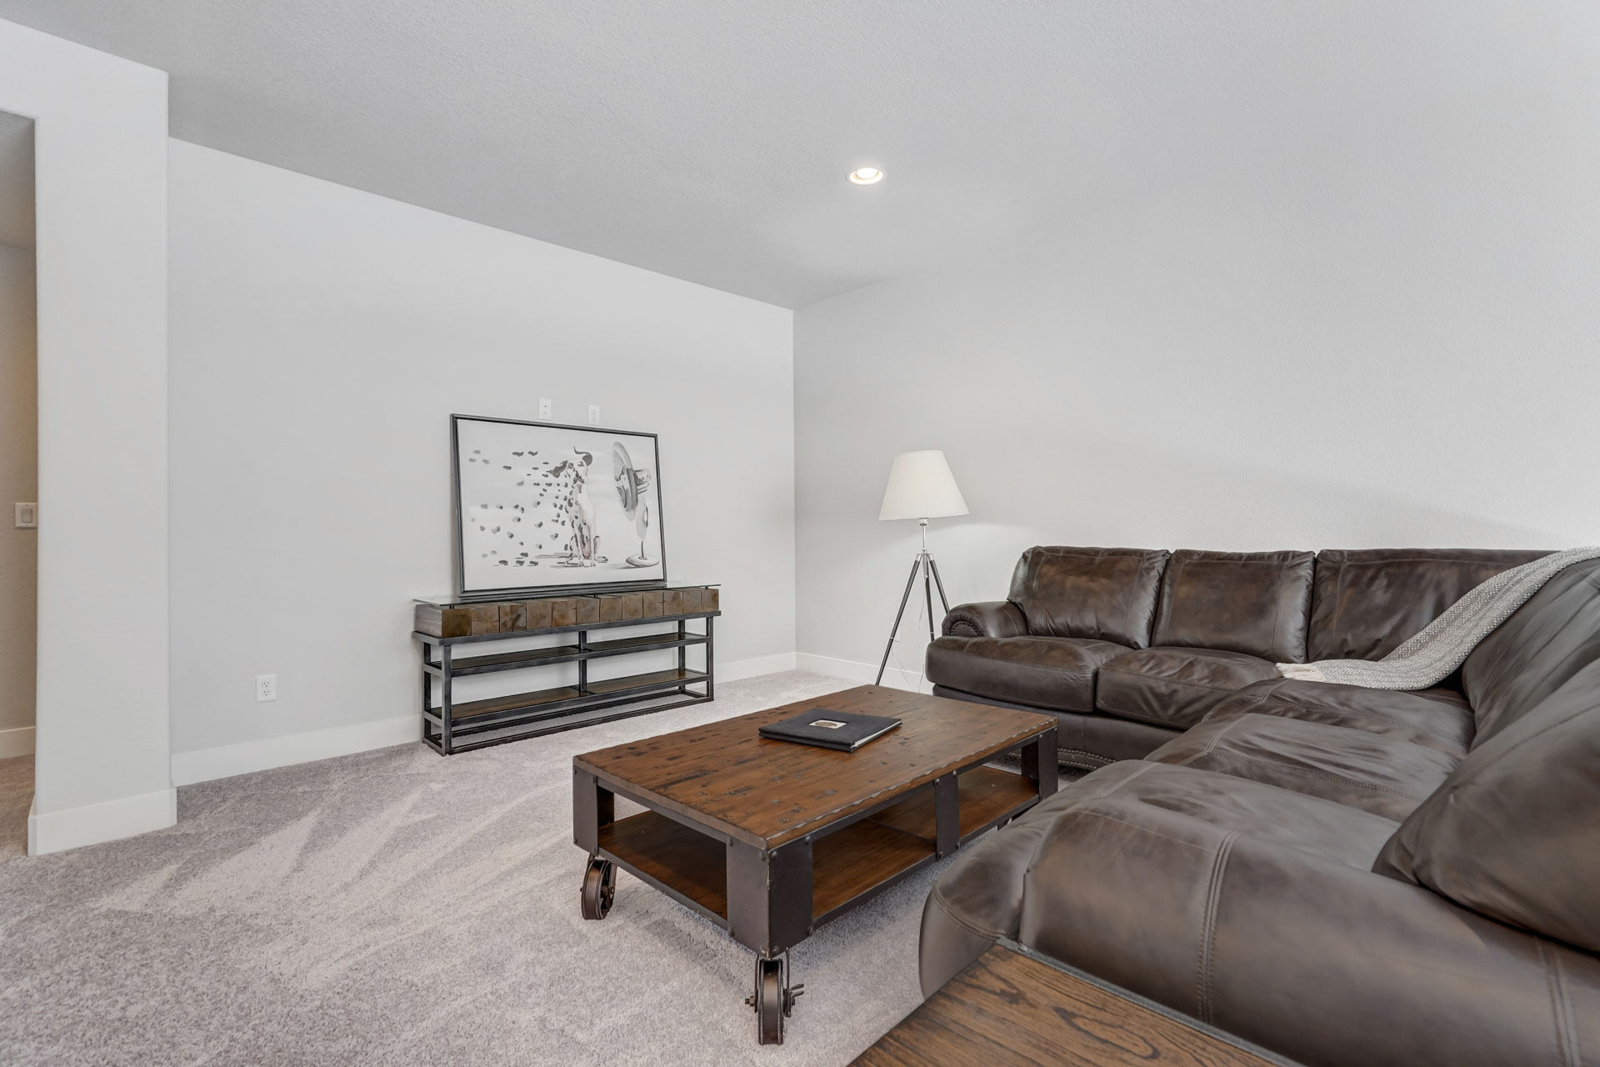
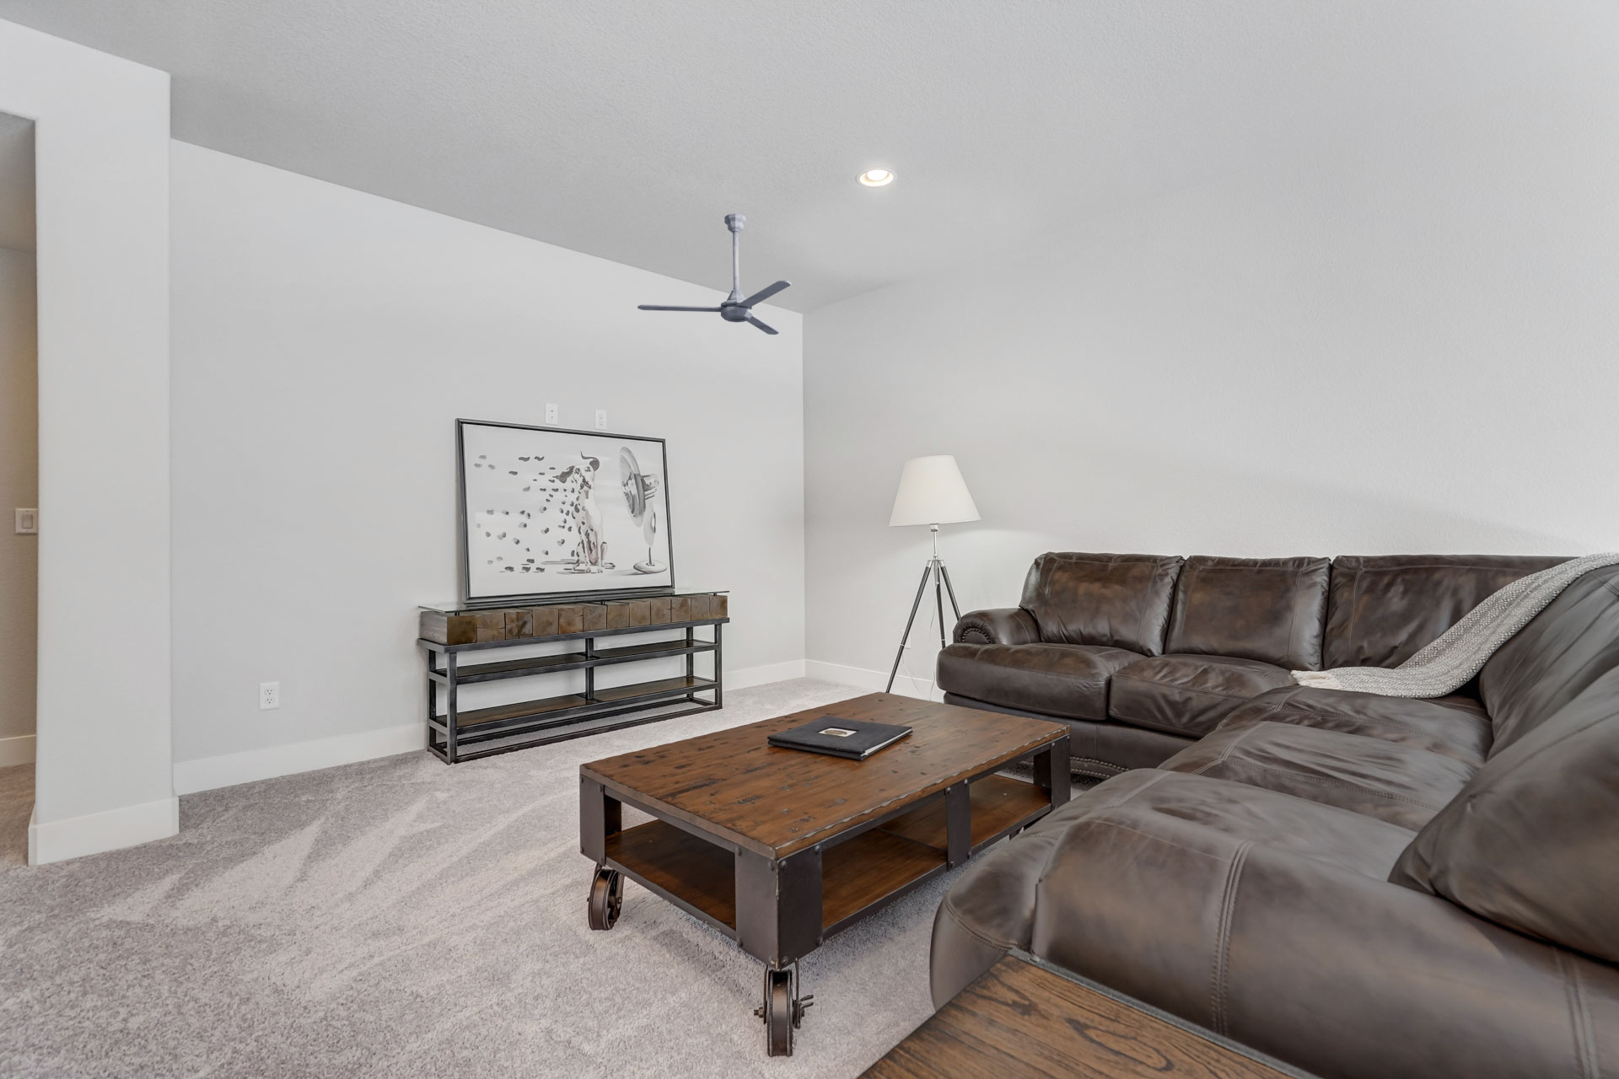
+ ceiling fan (734, 267)
